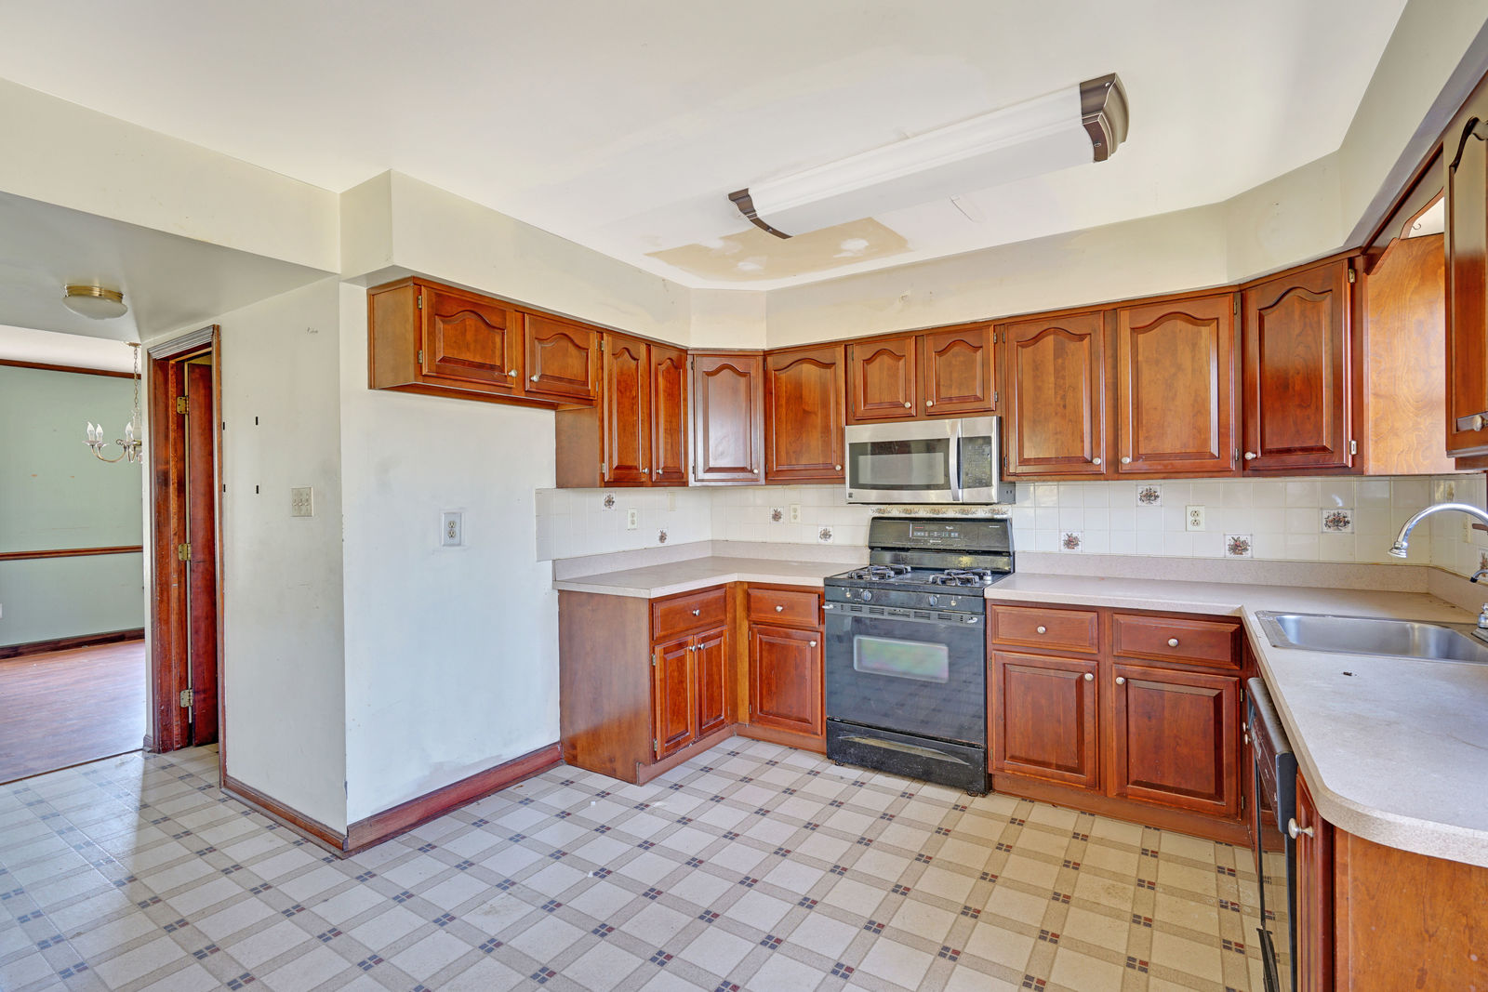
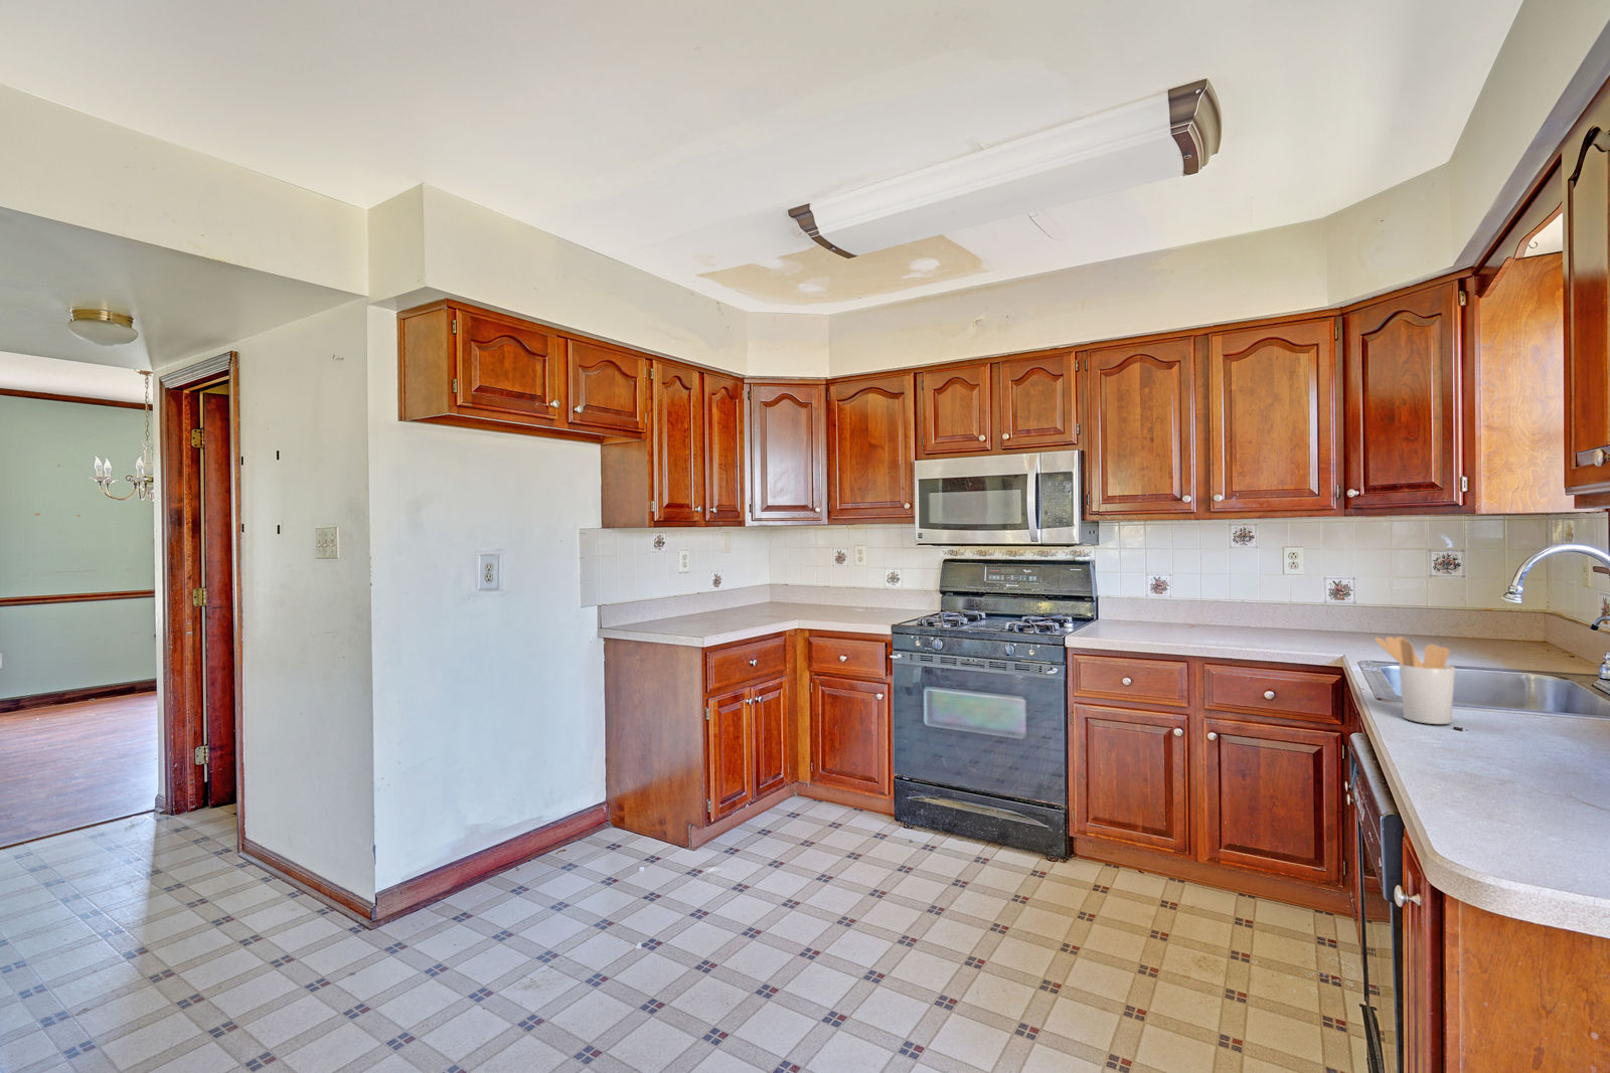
+ utensil holder (1415, 677)
